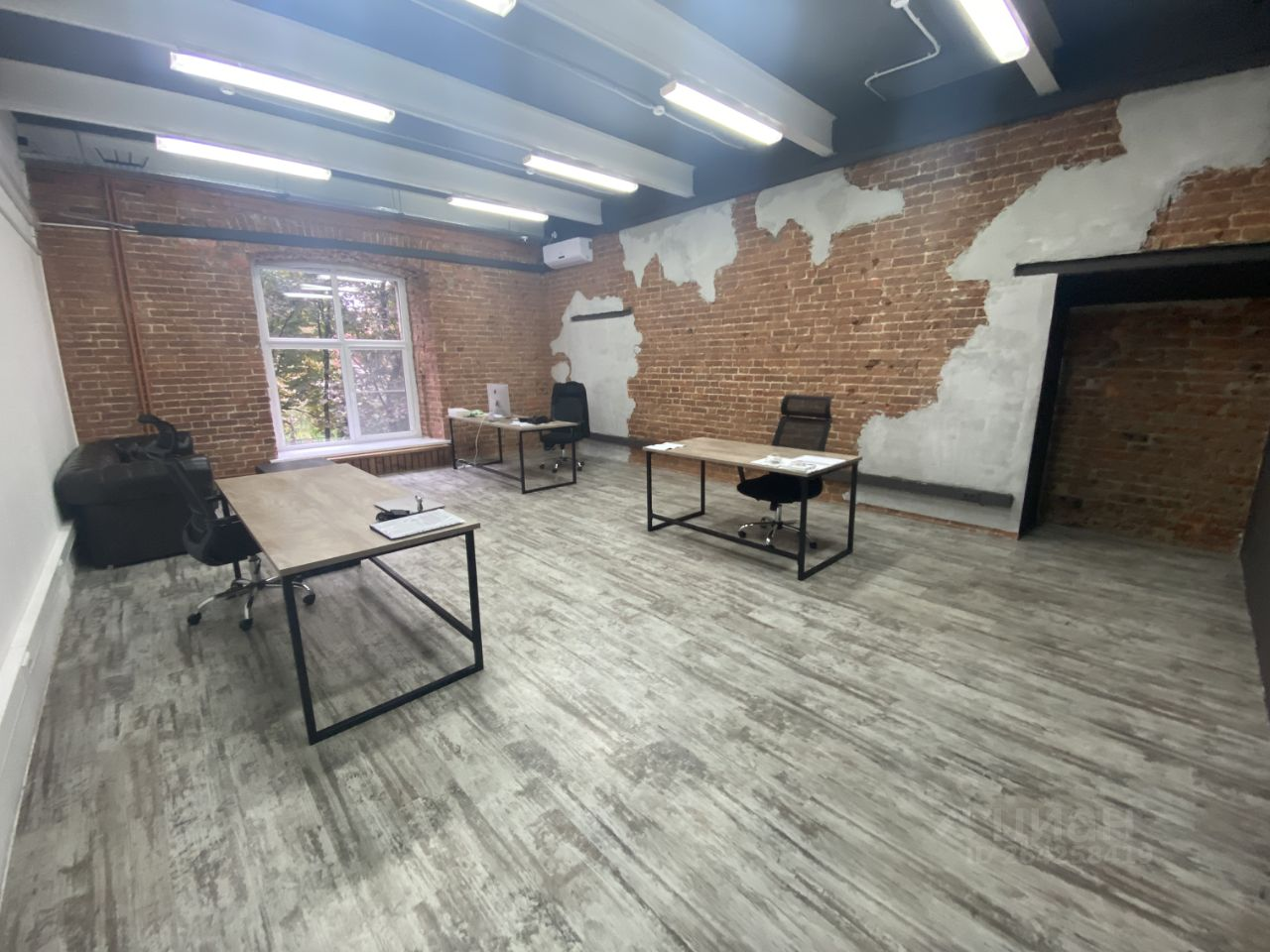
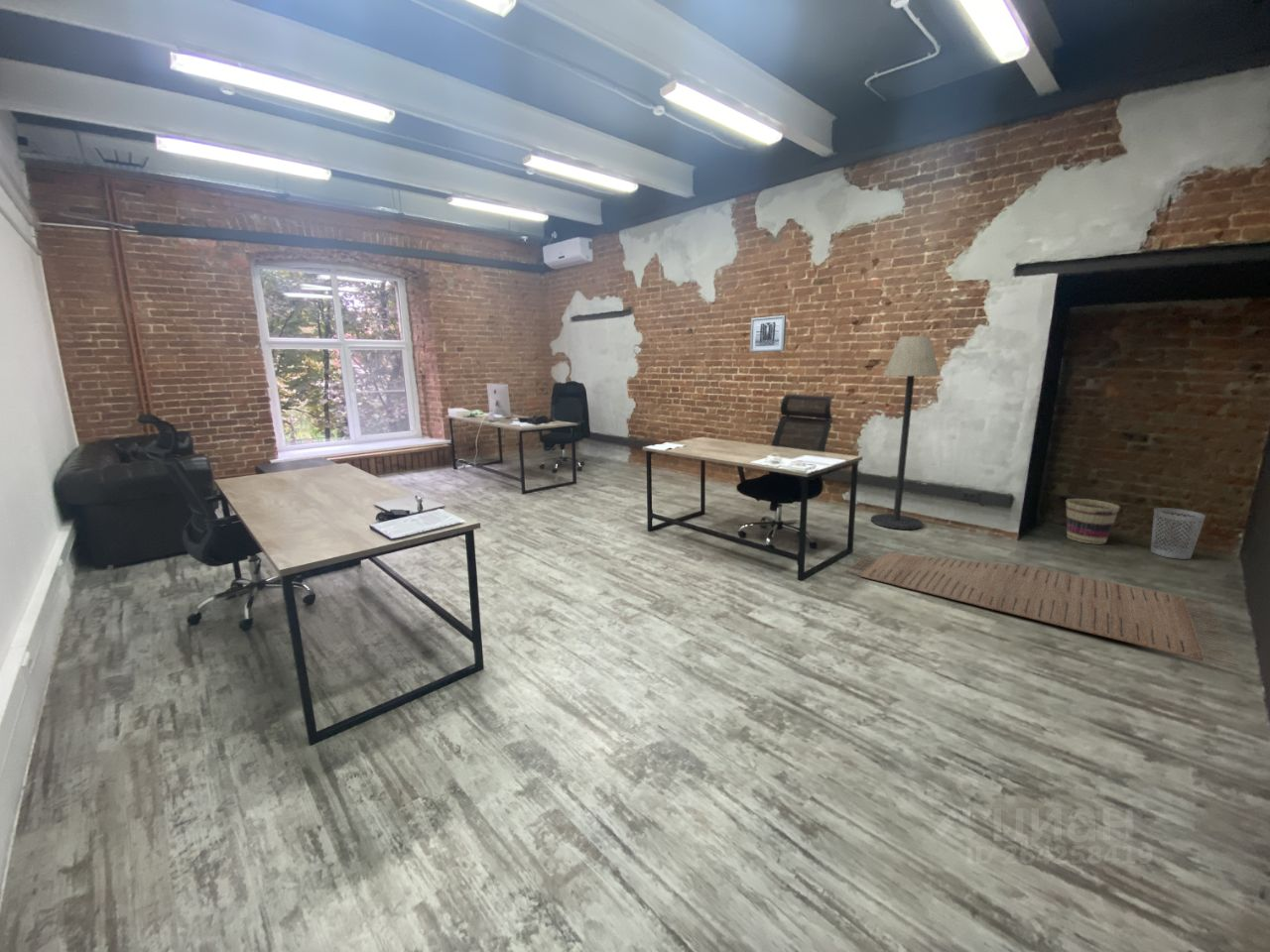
+ rug (1012, 585)
+ wastebasket (1175, 534)
+ floor lamp (905, 432)
+ wall art (767, 334)
+ basket (1088, 521)
